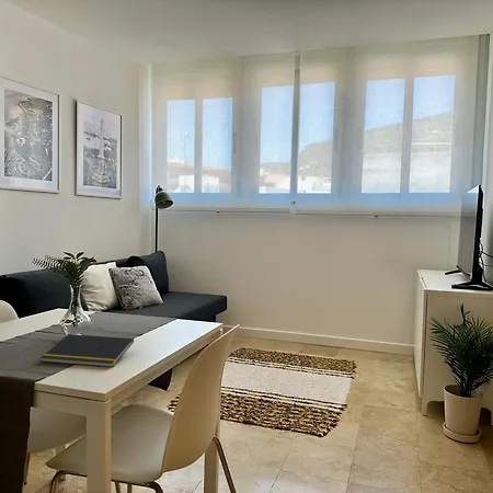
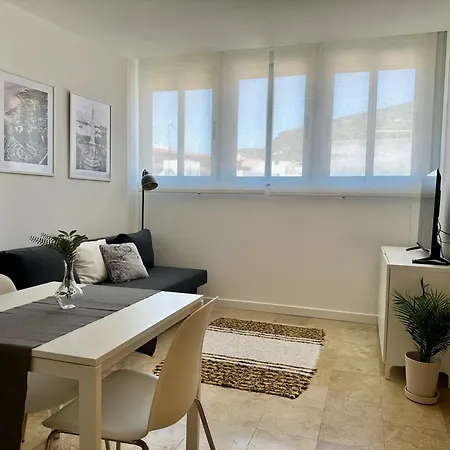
- notepad (89, 349)
